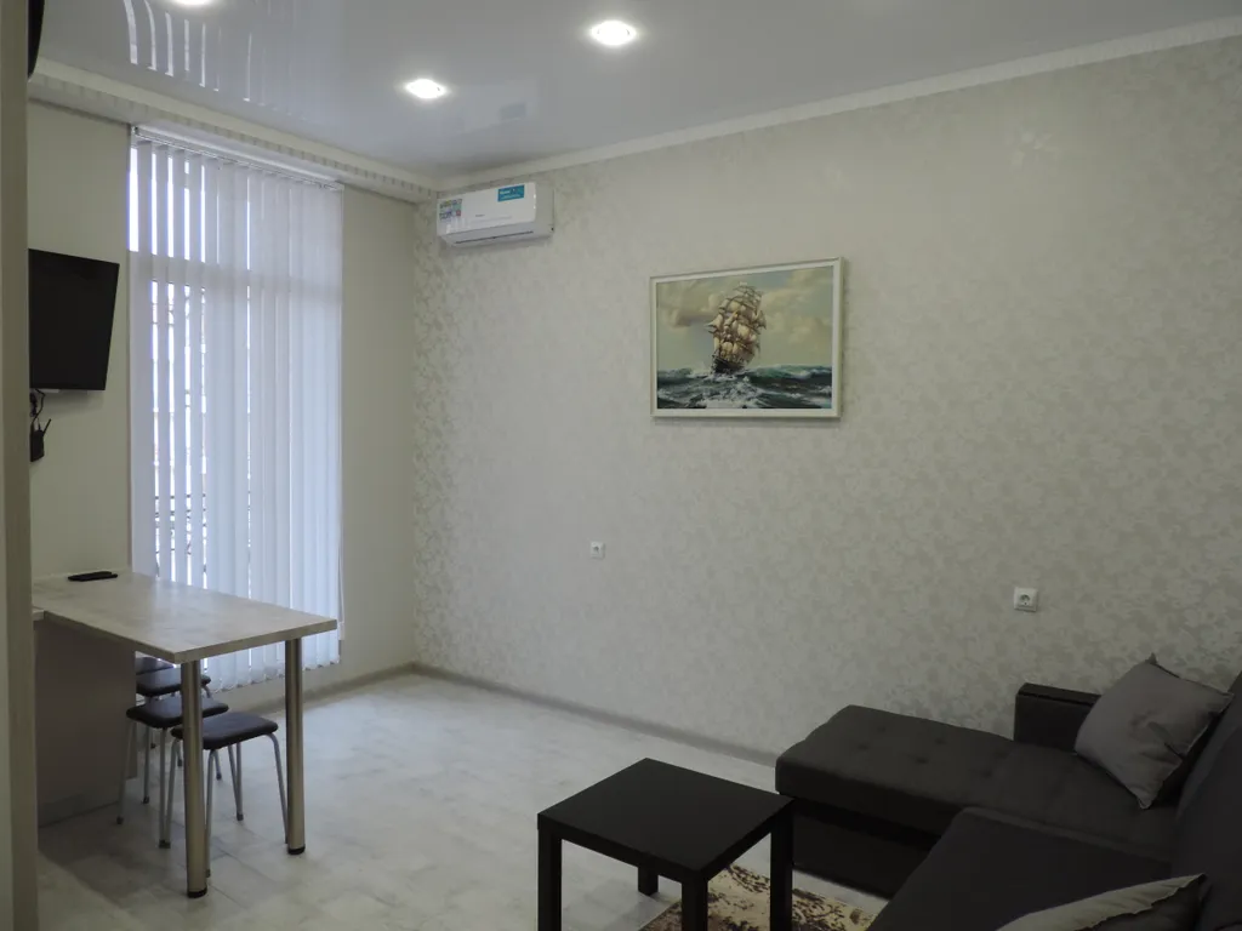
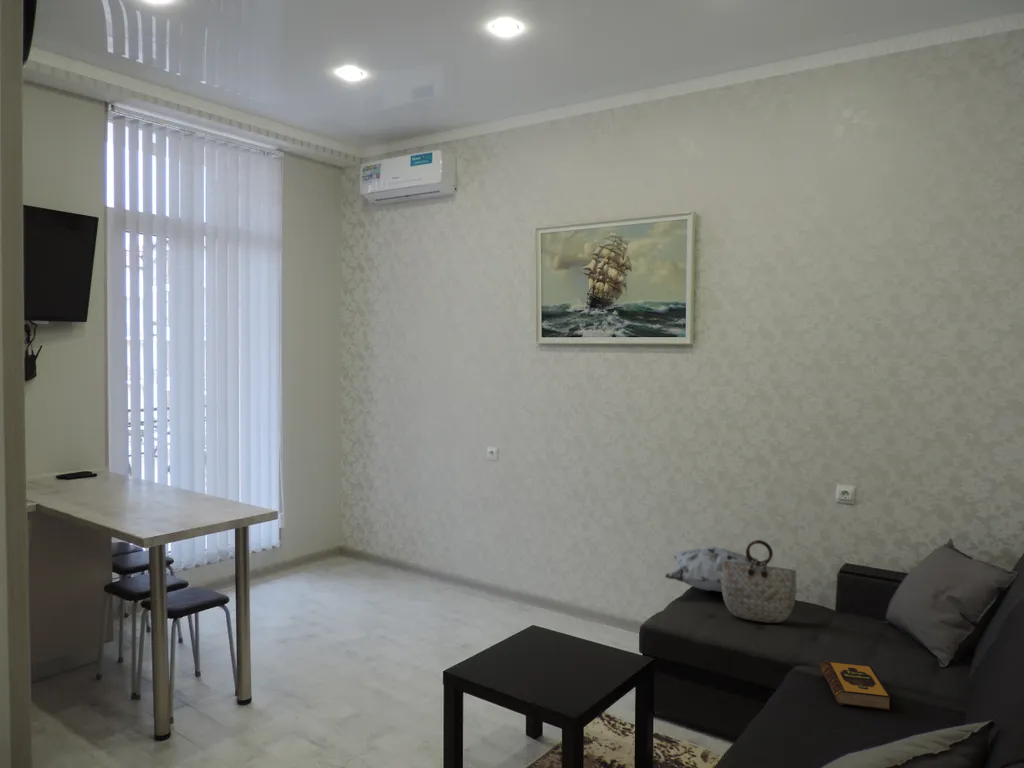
+ handbag (758, 580)
+ decorative pillow (714, 569)
+ hardback book (853, 683)
